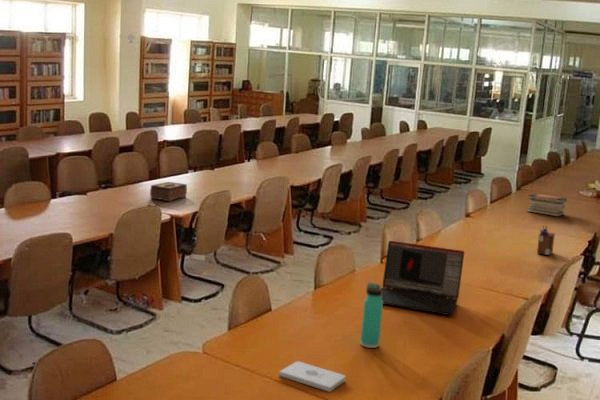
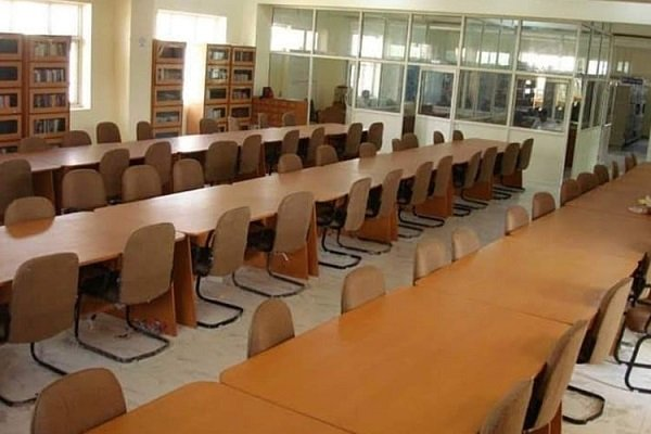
- notepad (312, 375)
- desk organizer (546, 239)
- laptop (419, 276)
- thermos bottle (372, 314)
- book stack (546, 204)
- tissue box (168, 191)
